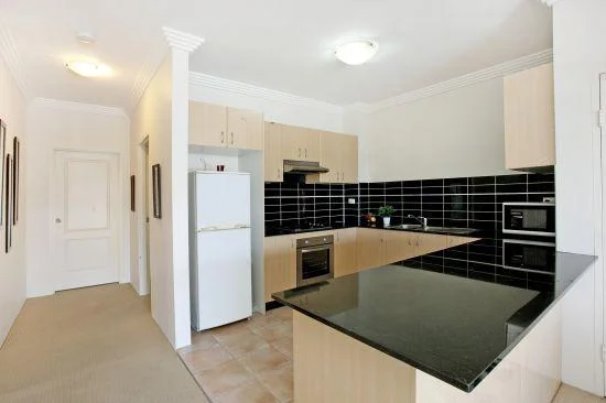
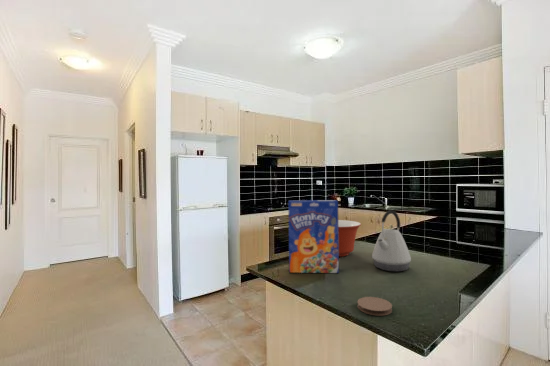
+ kettle (390, 238)
+ cereal box (313, 235)
+ mixing bowl (339, 238)
+ coaster (374, 305)
